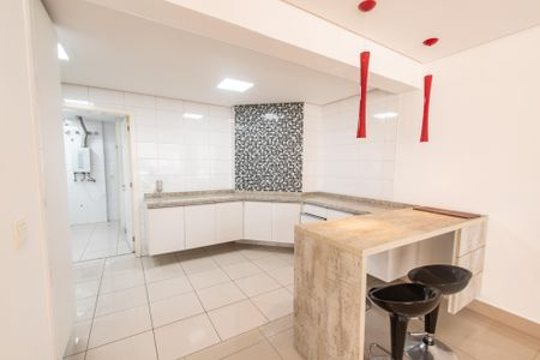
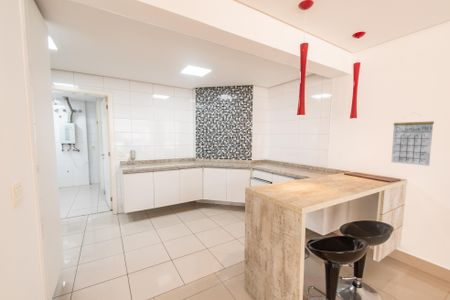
+ calendar (411, 138)
